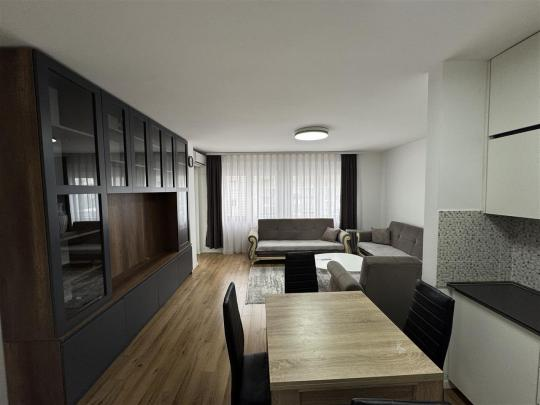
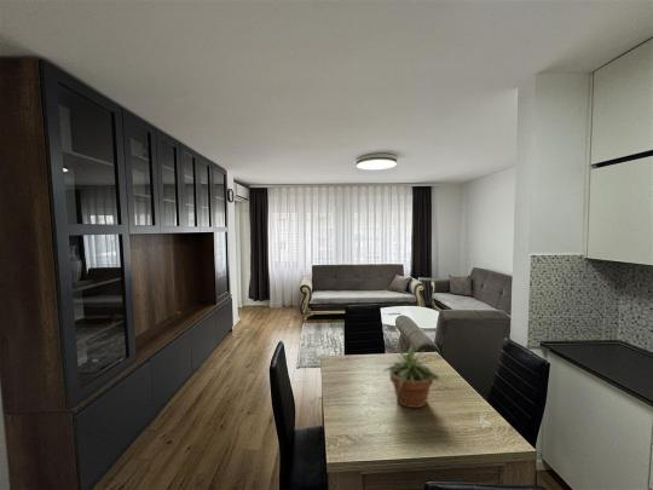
+ potted plant (409, 373)
